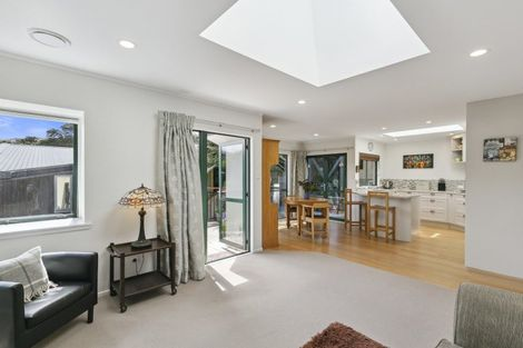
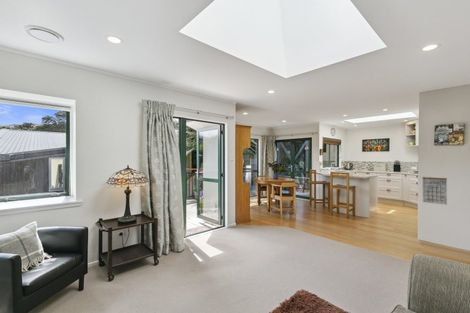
+ calendar (434, 187)
